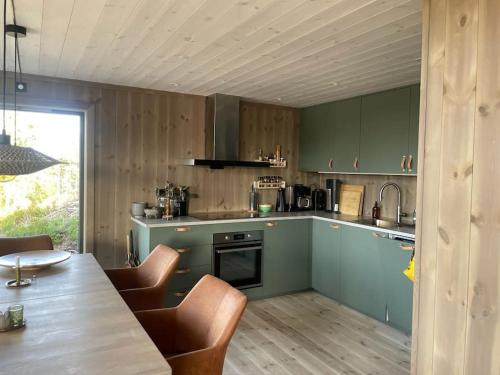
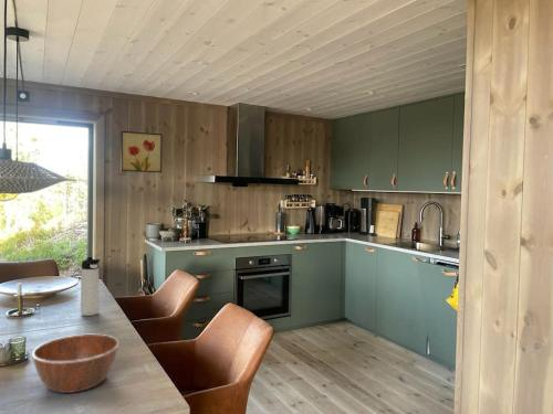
+ wall art (142, 152)
+ thermos bottle (91, 286)
+ bowl (76, 364)
